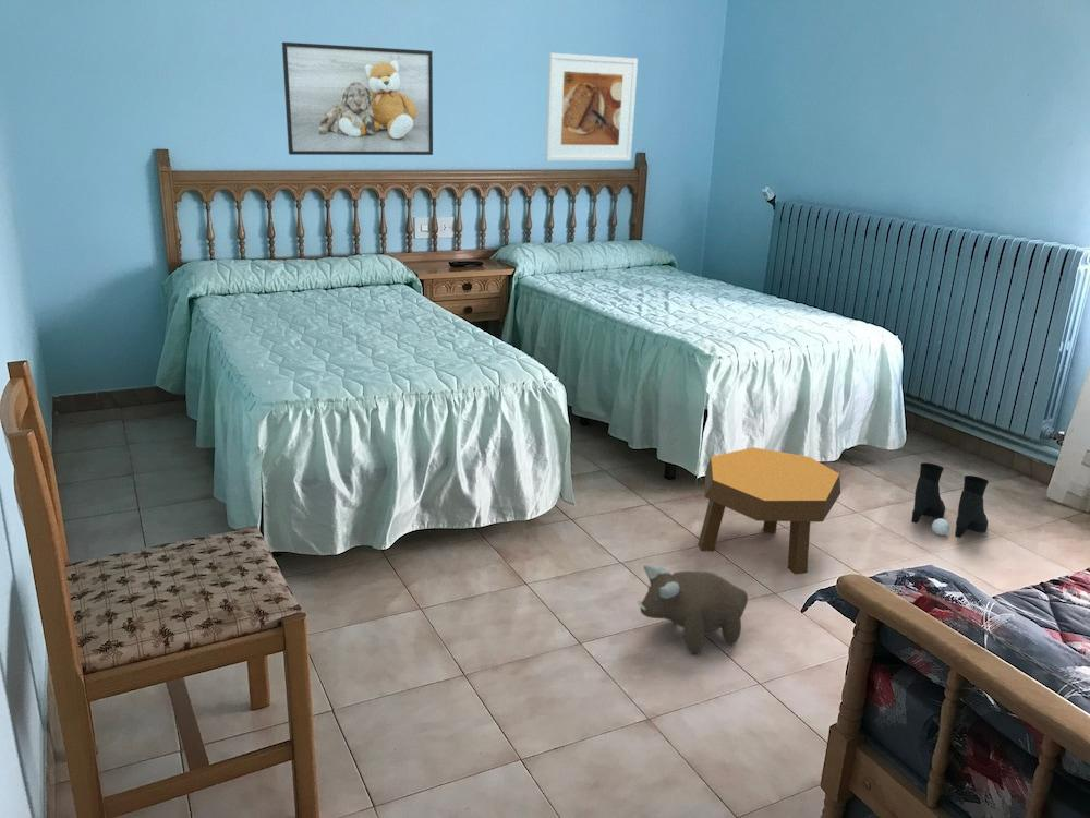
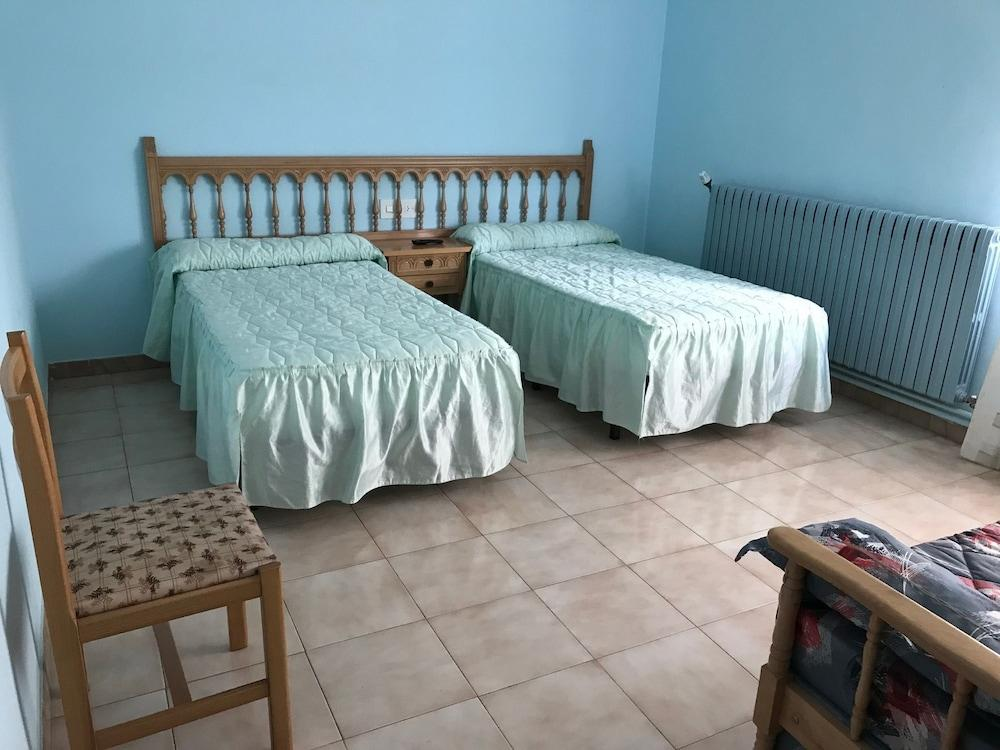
- plush toy (692, 604)
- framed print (361, 101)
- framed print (591, 109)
- footstool (770, 510)
- boots (960, 496)
